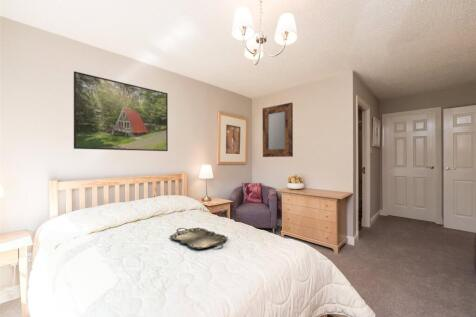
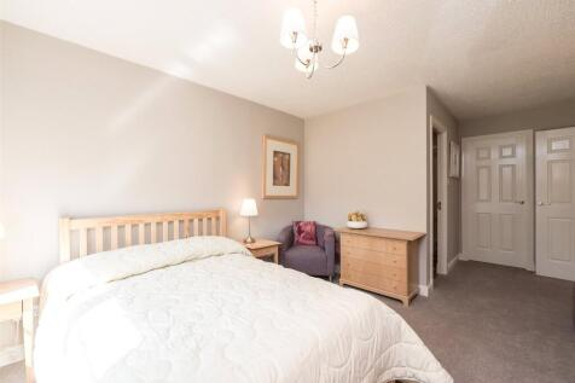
- serving tray (198, 237)
- home mirror (276, 131)
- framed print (127, 117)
